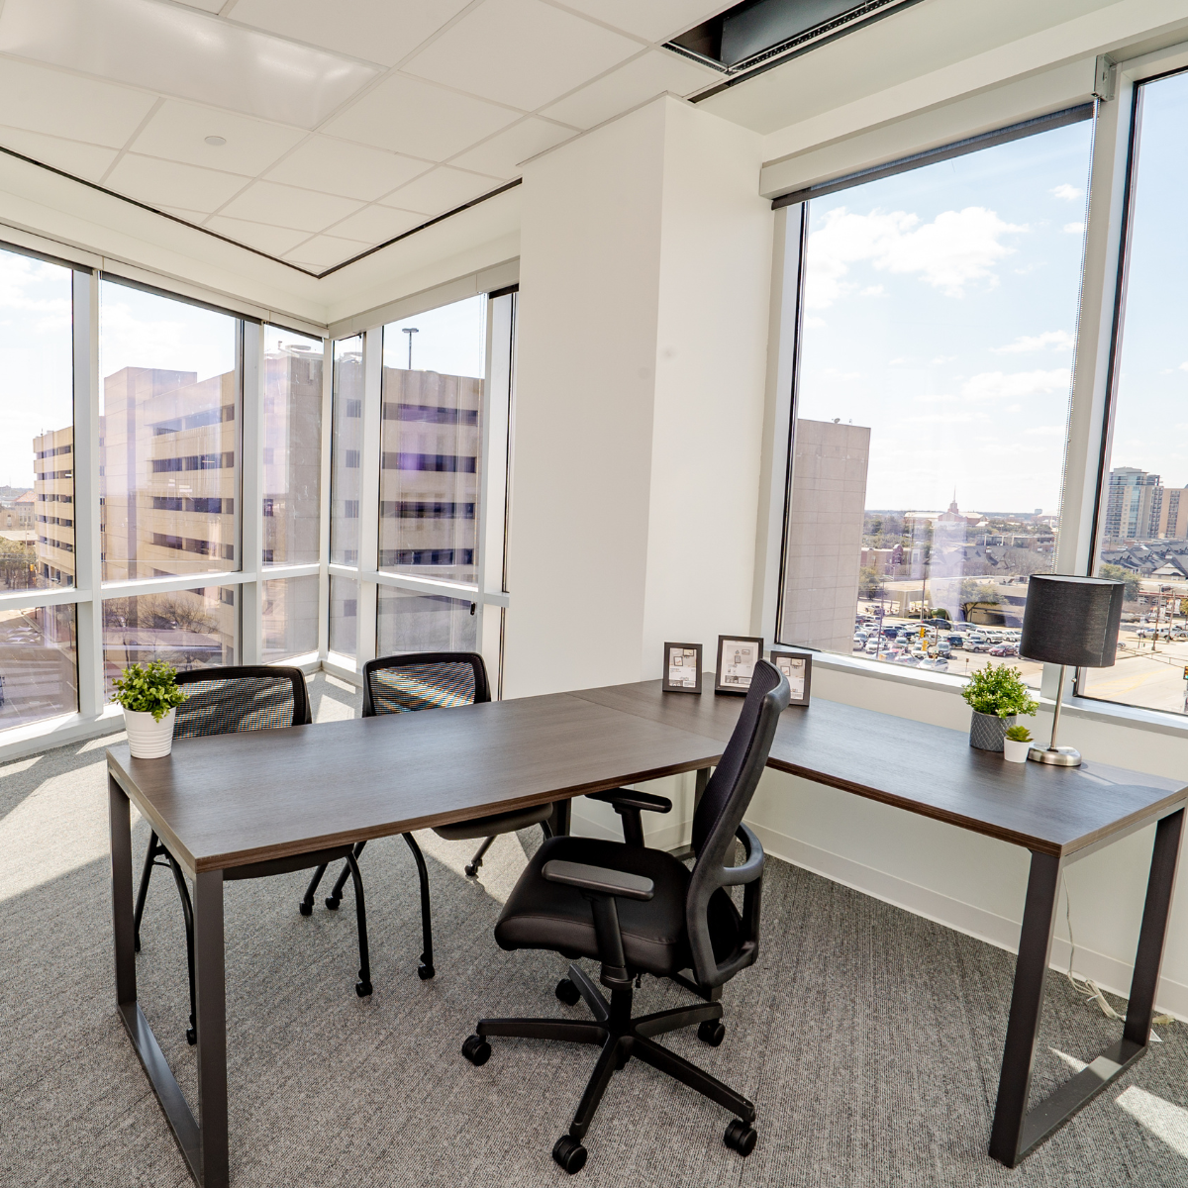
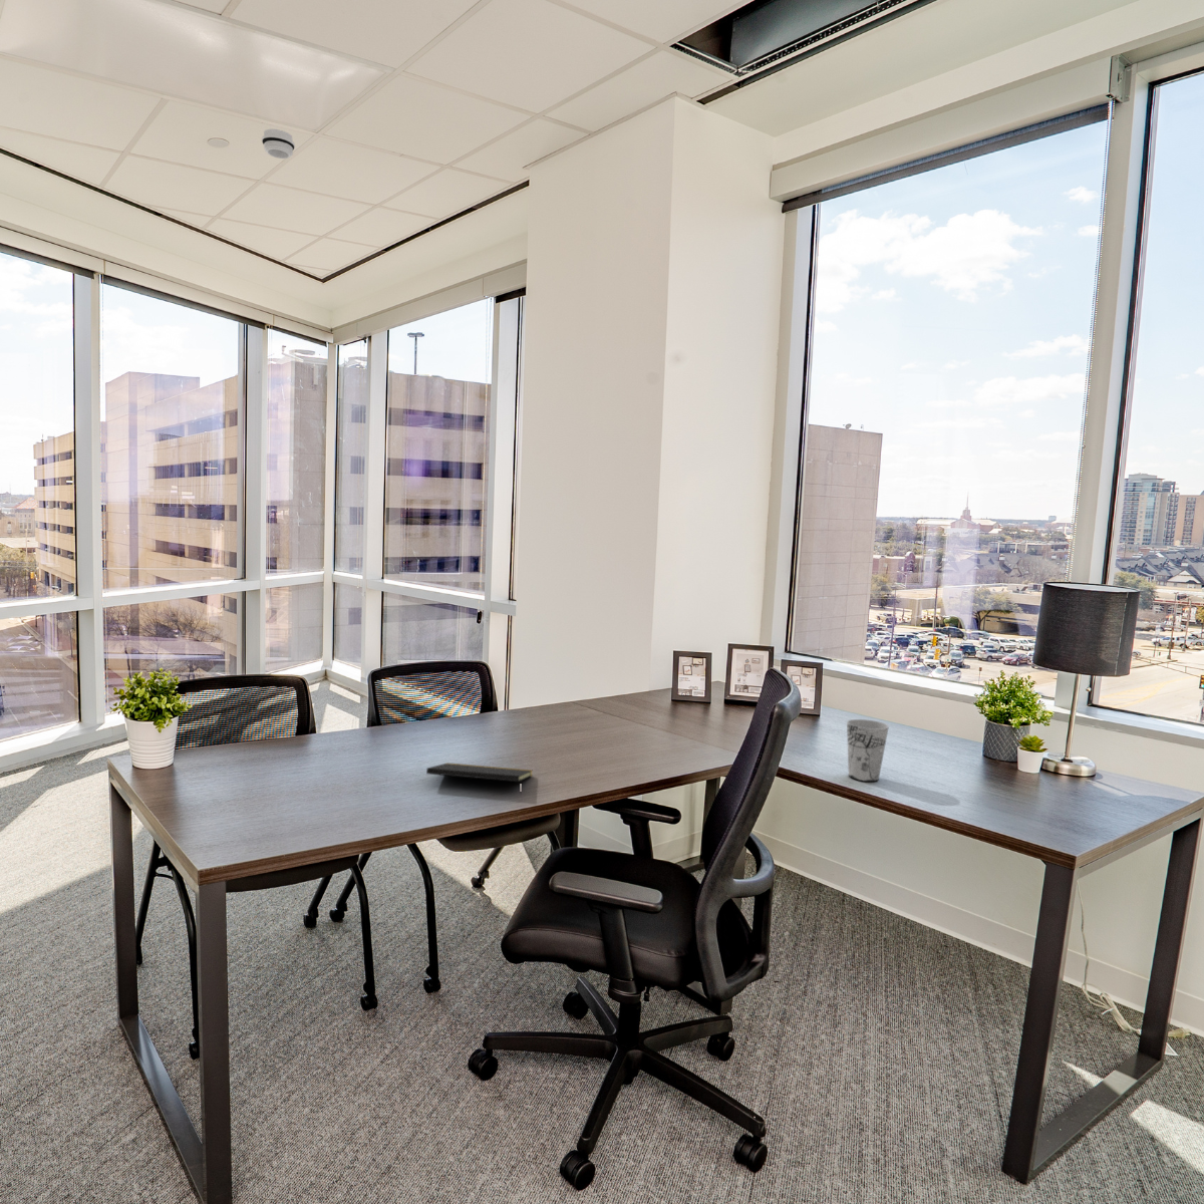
+ smoke detector (278, 144)
+ notepad (481, 772)
+ cup (864, 751)
